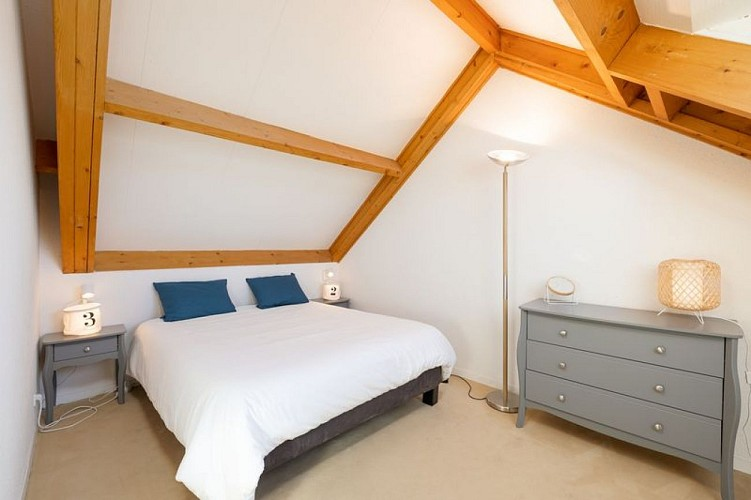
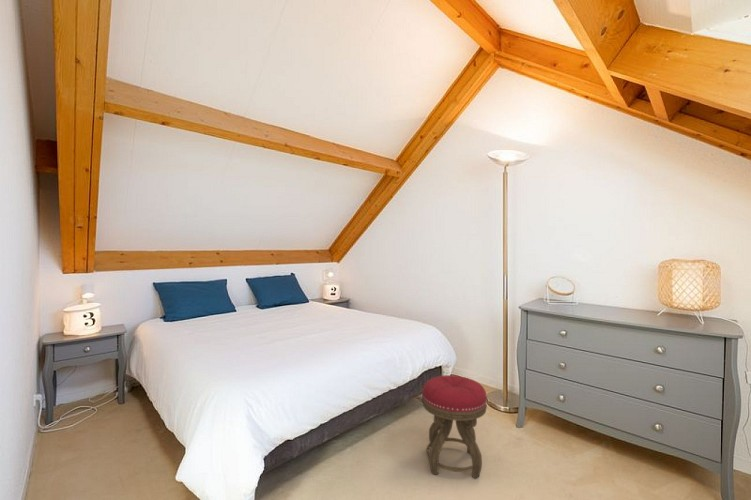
+ stool (452, 422)
